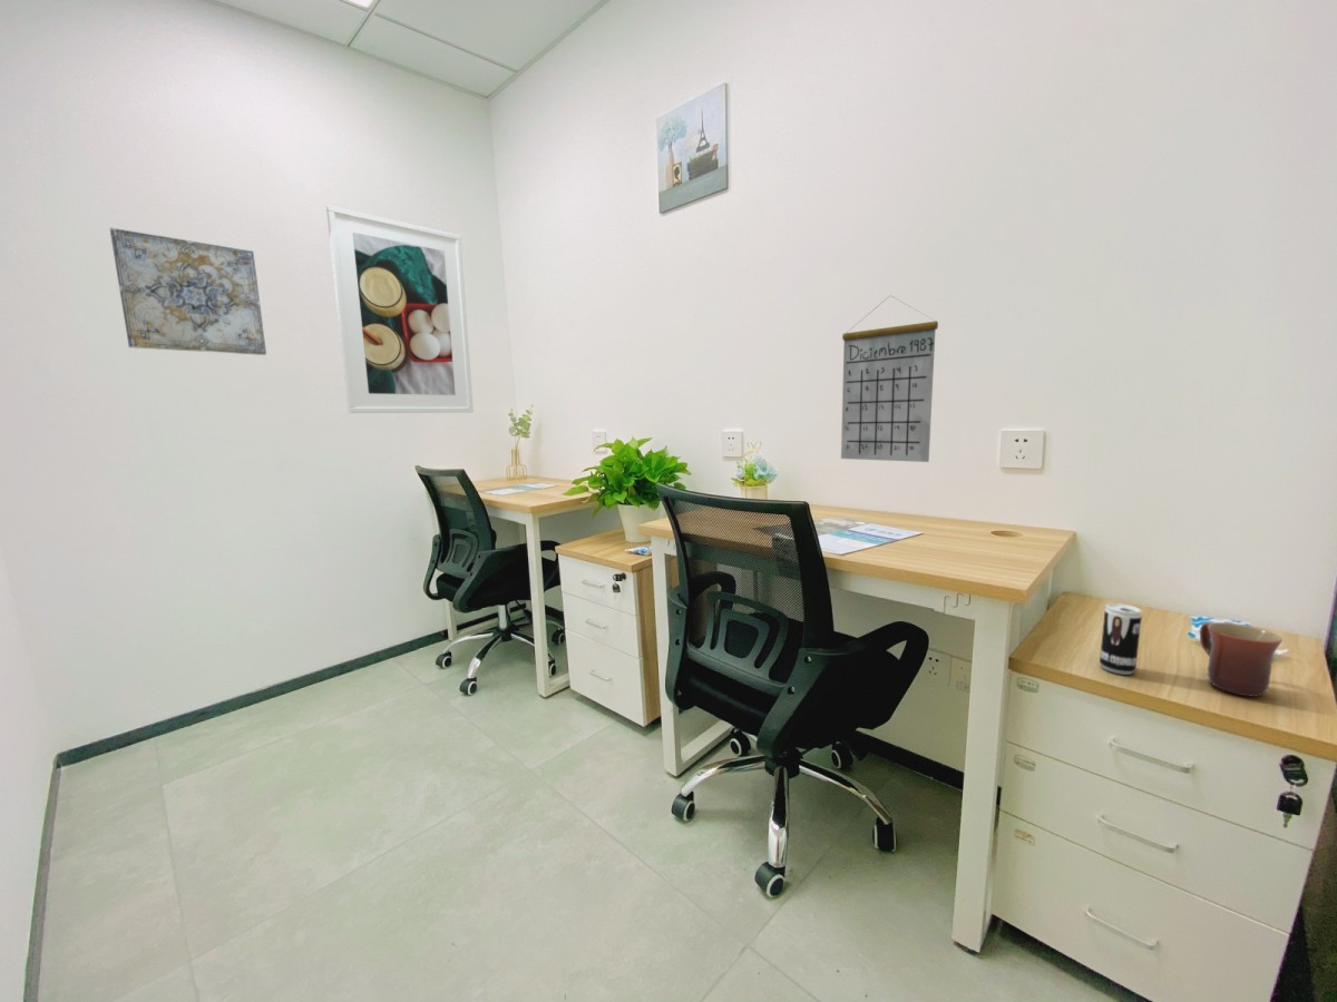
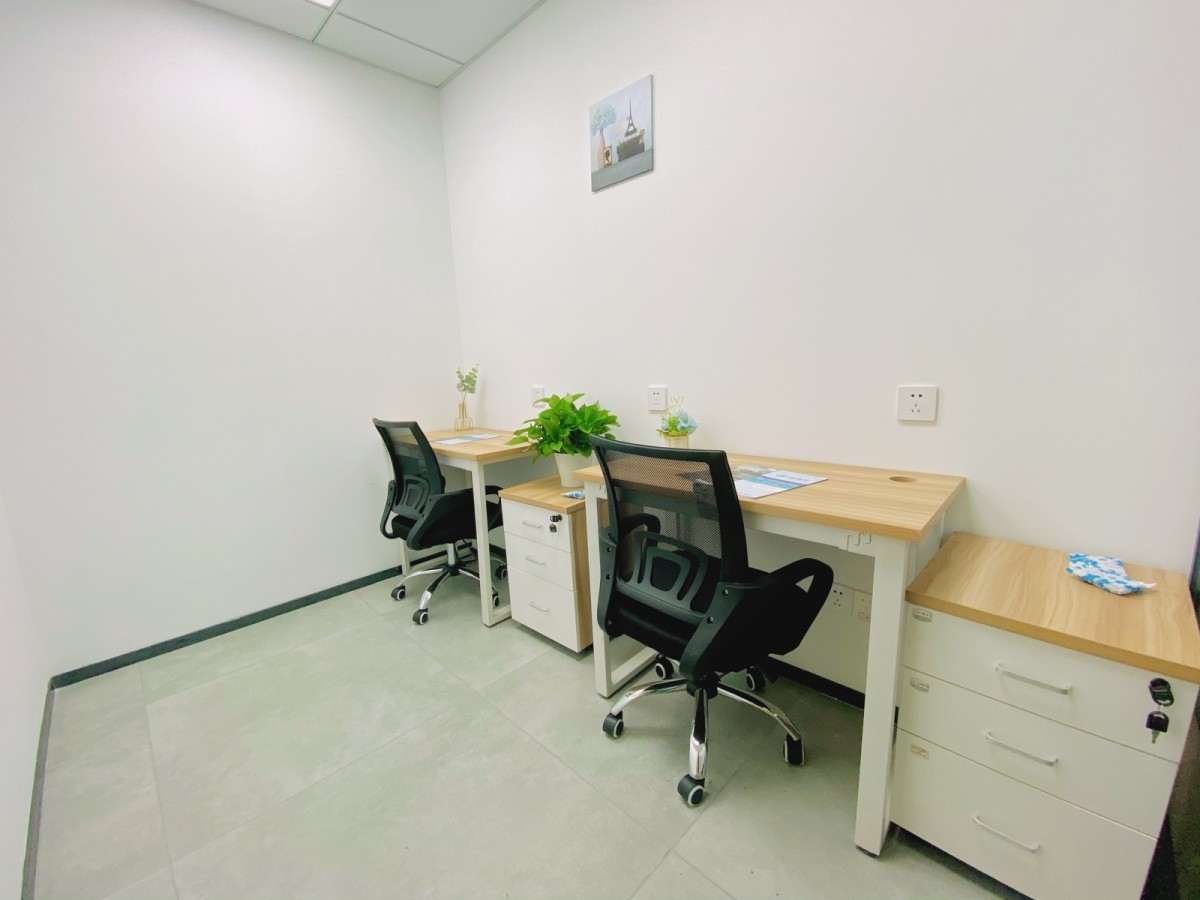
- beverage can (1120, 638)
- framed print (407, 320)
- wall art (194, 296)
- mug (1231, 656)
- calendar (886, 379)
